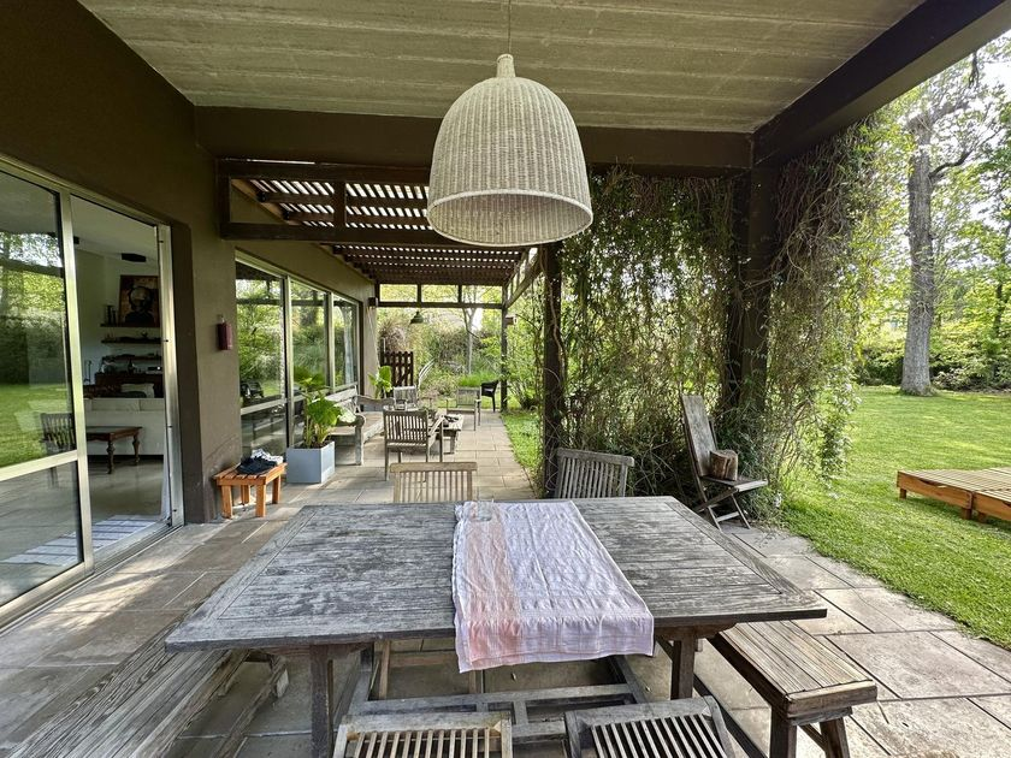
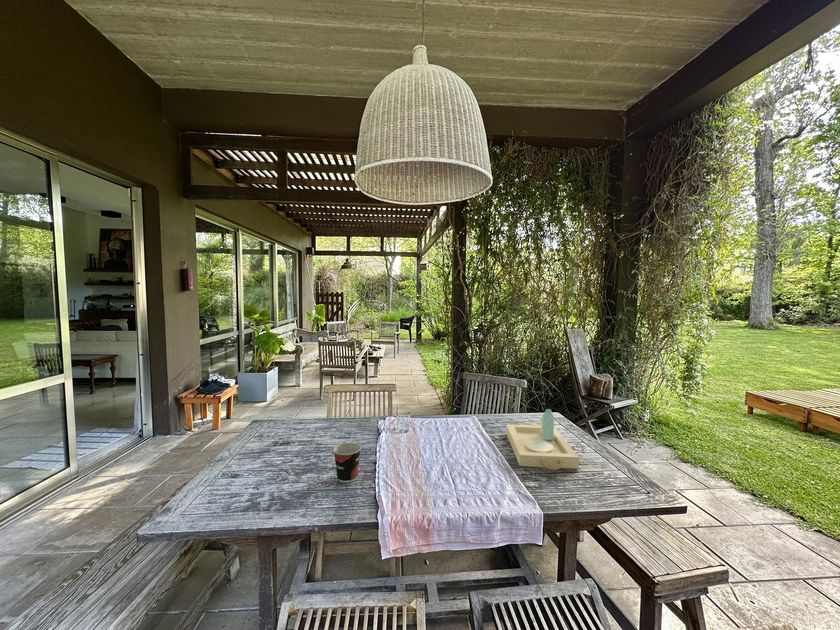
+ serving tray (538, 430)
+ cup (347, 463)
